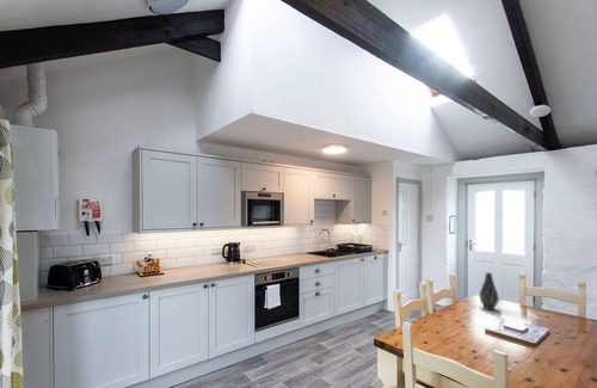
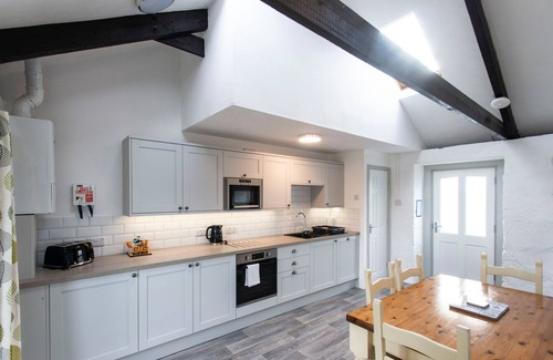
- vase (488, 290)
